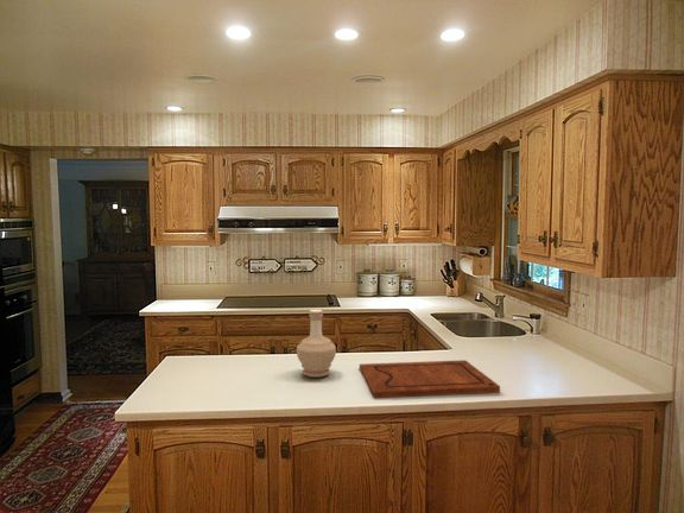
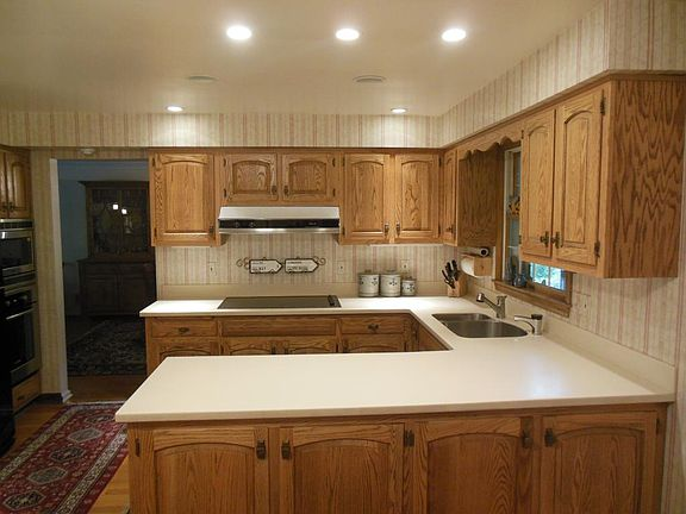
- bottle (316, 342)
- cutting board (424, 376)
